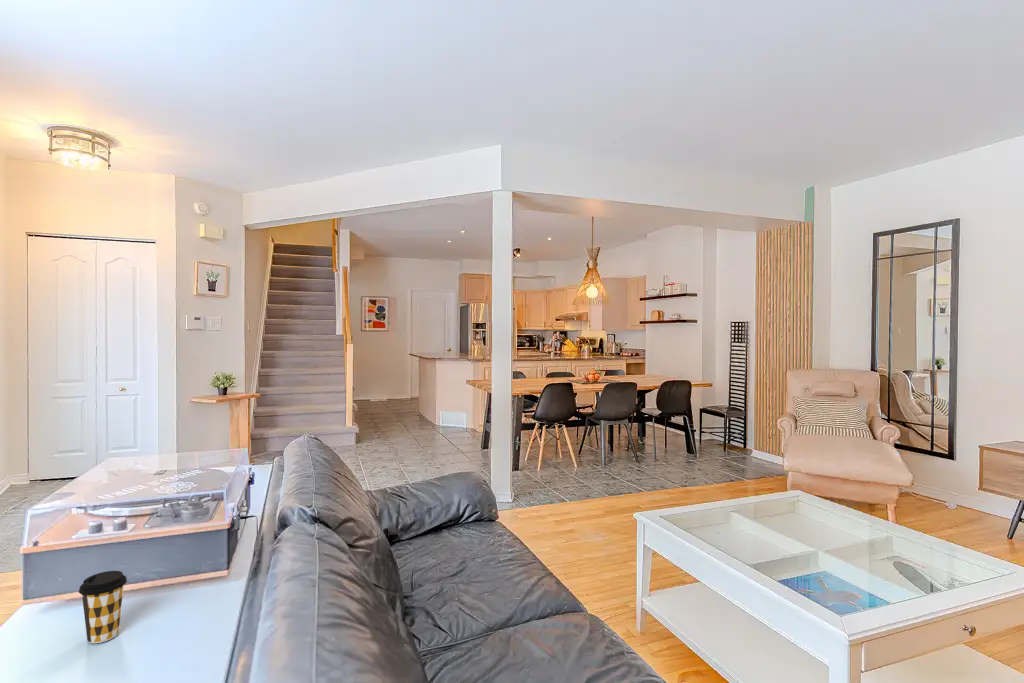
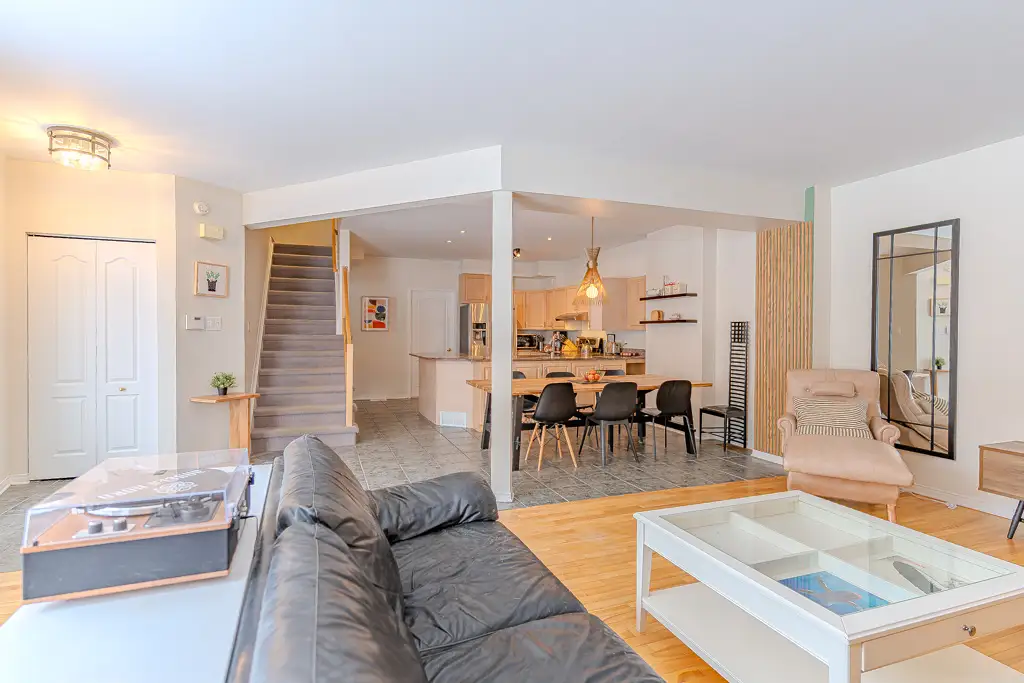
- coffee cup (103, 606)
